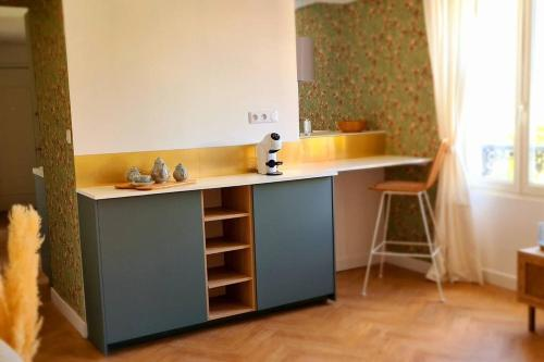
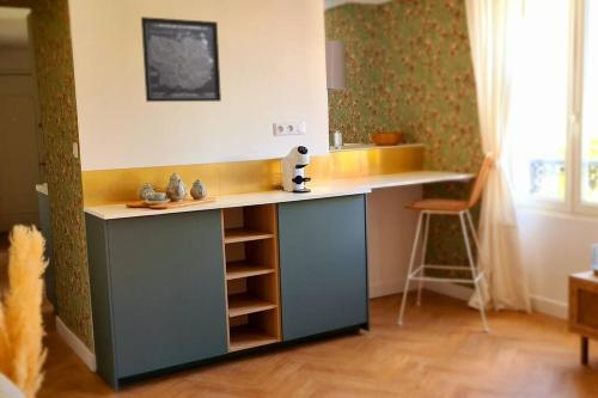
+ wall art (182, 60)
